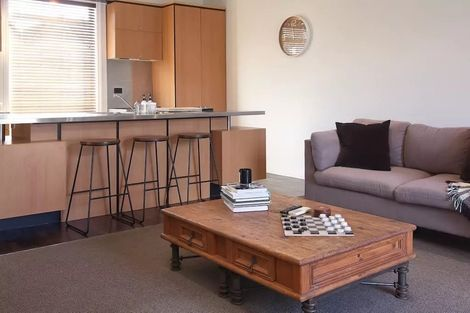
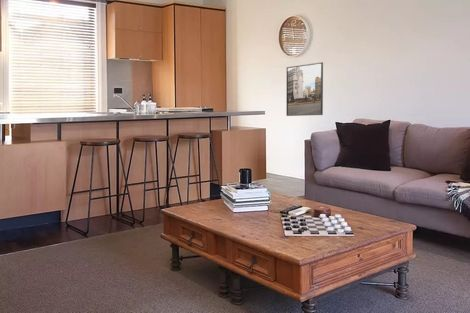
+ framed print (303, 90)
